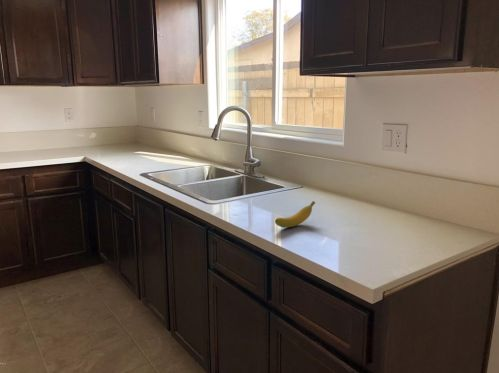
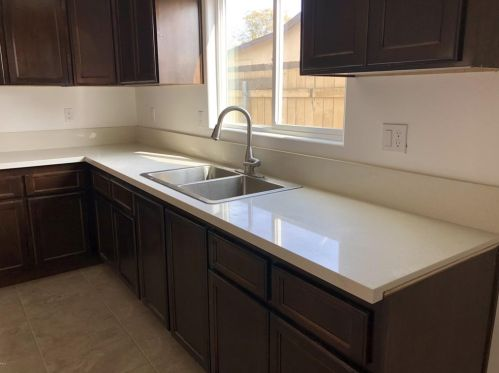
- banana (295, 215)
